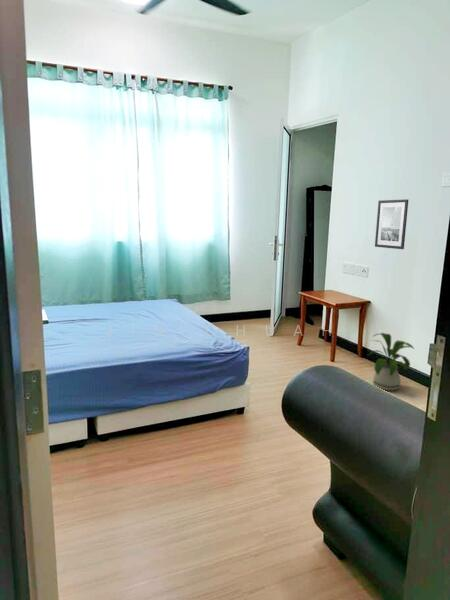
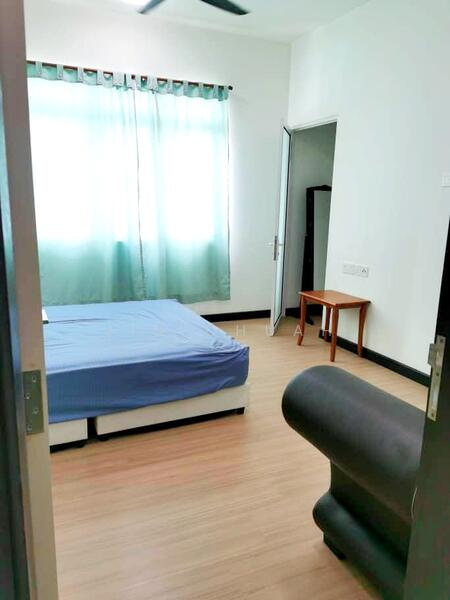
- house plant (394, 358)
- wall art (390, 224)
